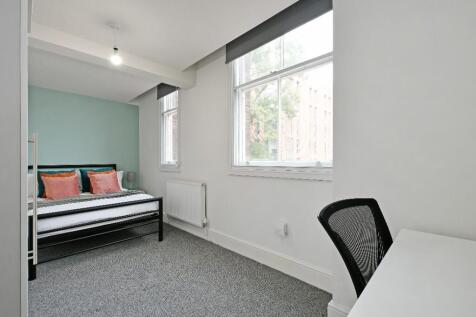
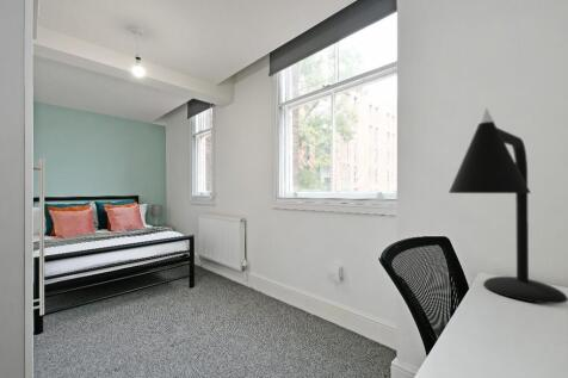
+ desk lamp (517, 210)
